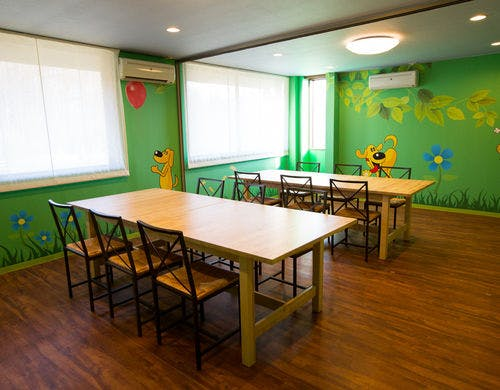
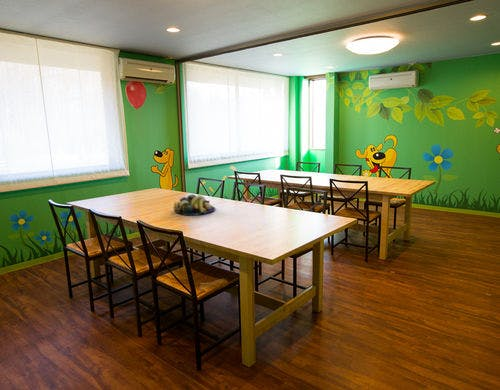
+ fruit bowl (195, 203)
